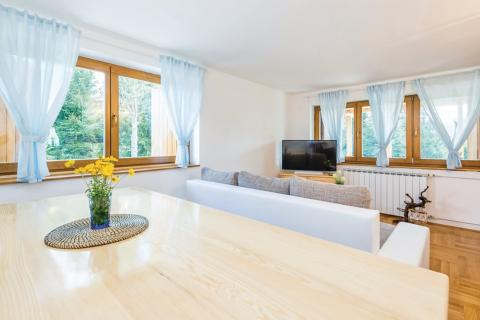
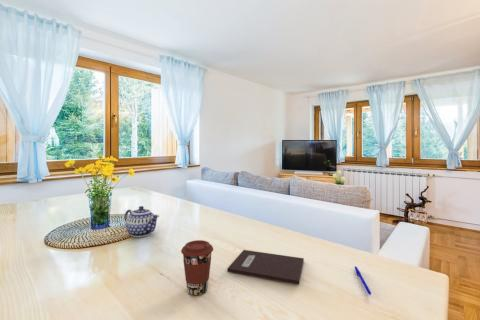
+ coffee cup (197, 267)
+ pen (362, 279)
+ teapot (141, 220)
+ notebook (267, 264)
